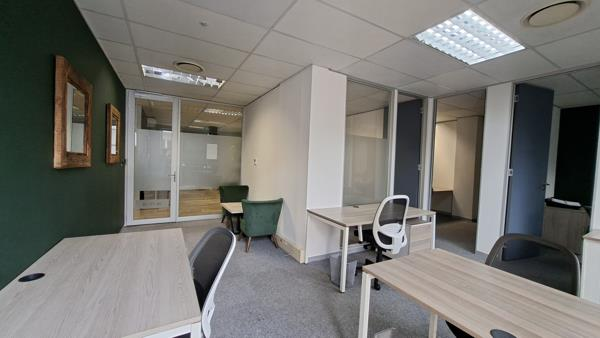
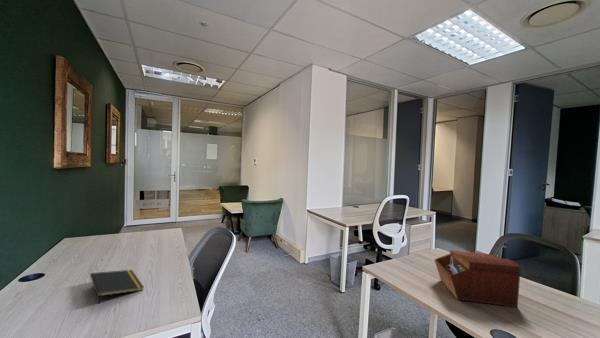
+ sewing box (471, 272)
+ notepad (116, 281)
